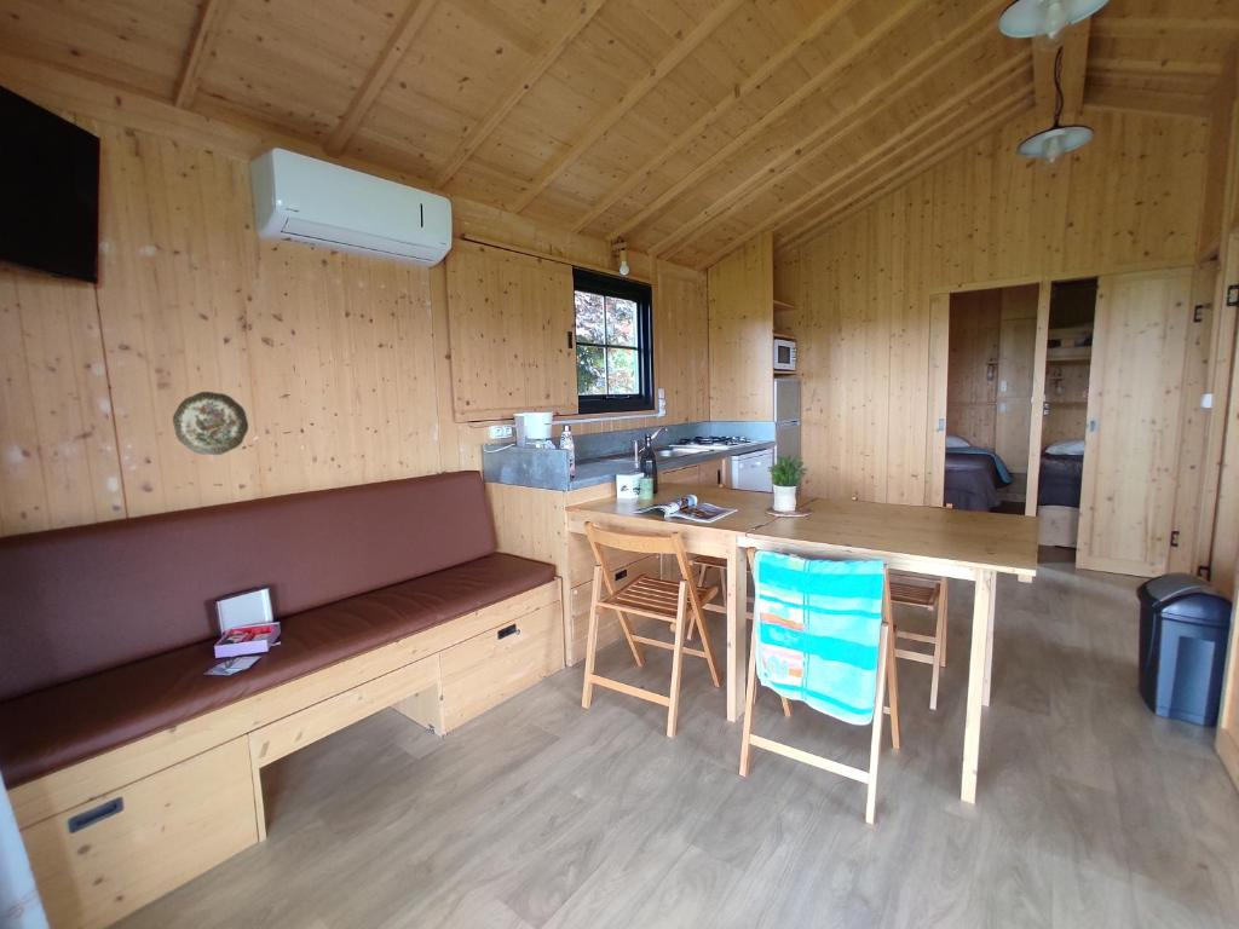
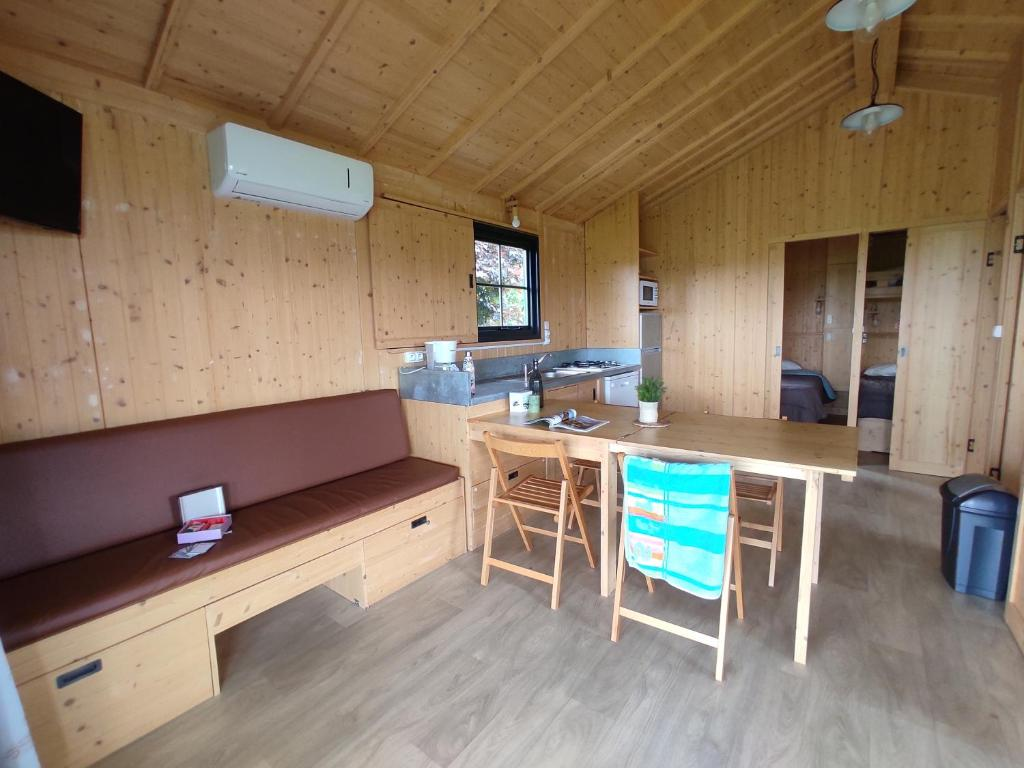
- decorative plate (211, 423)
